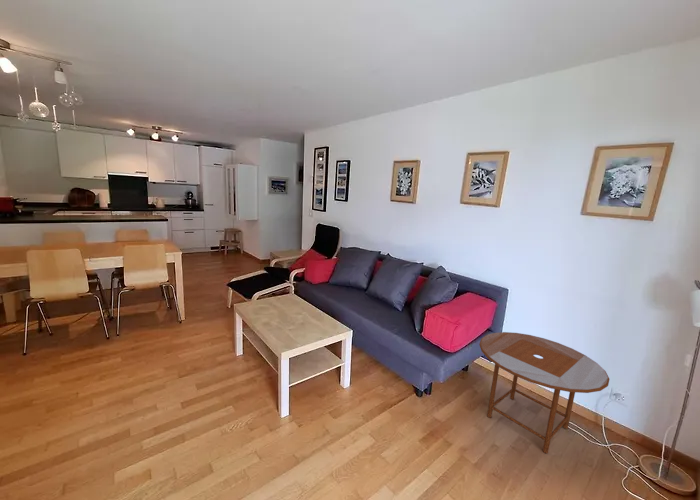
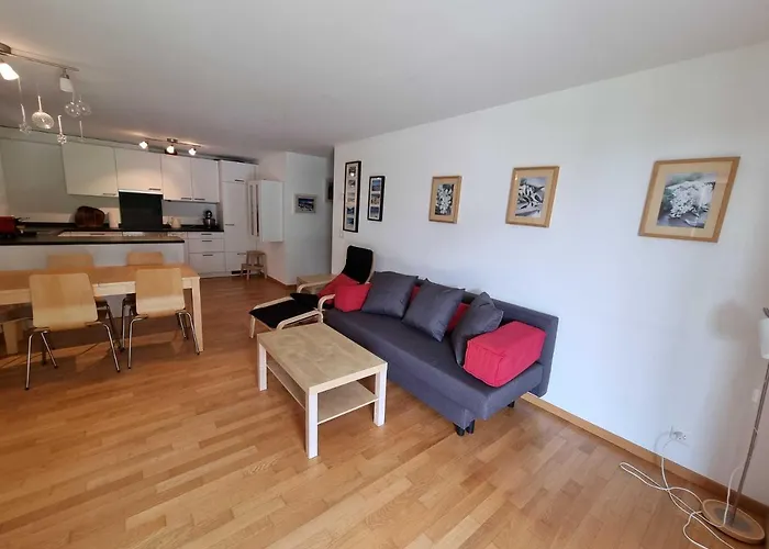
- side table (535, 383)
